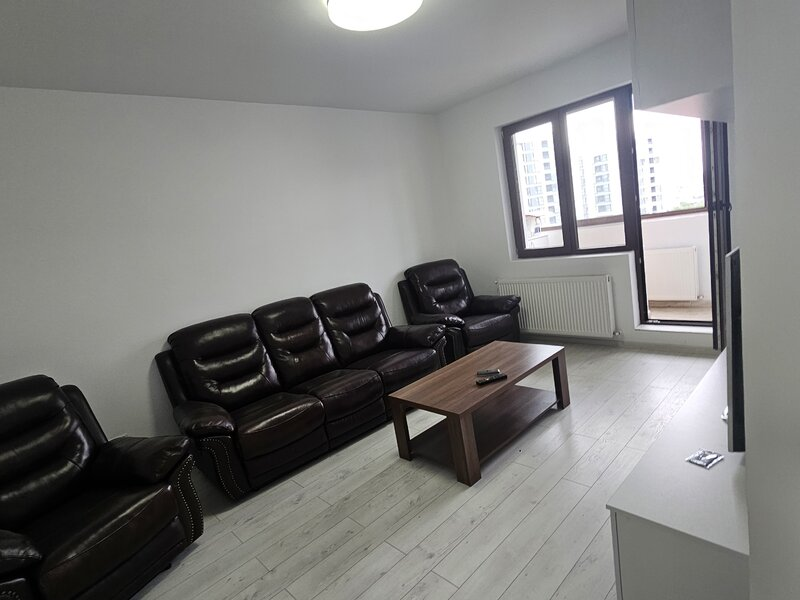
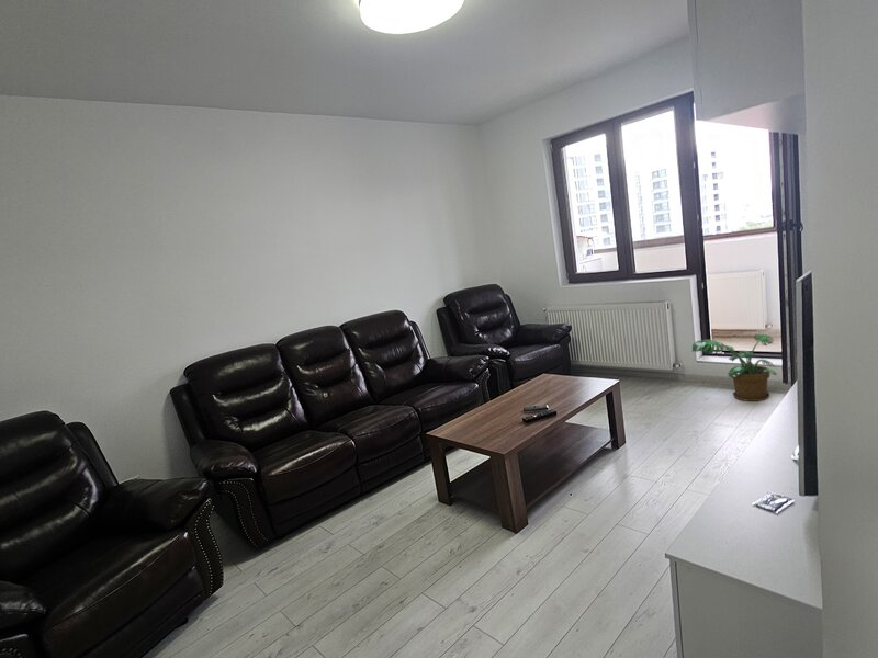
+ potted plant (738, 366)
